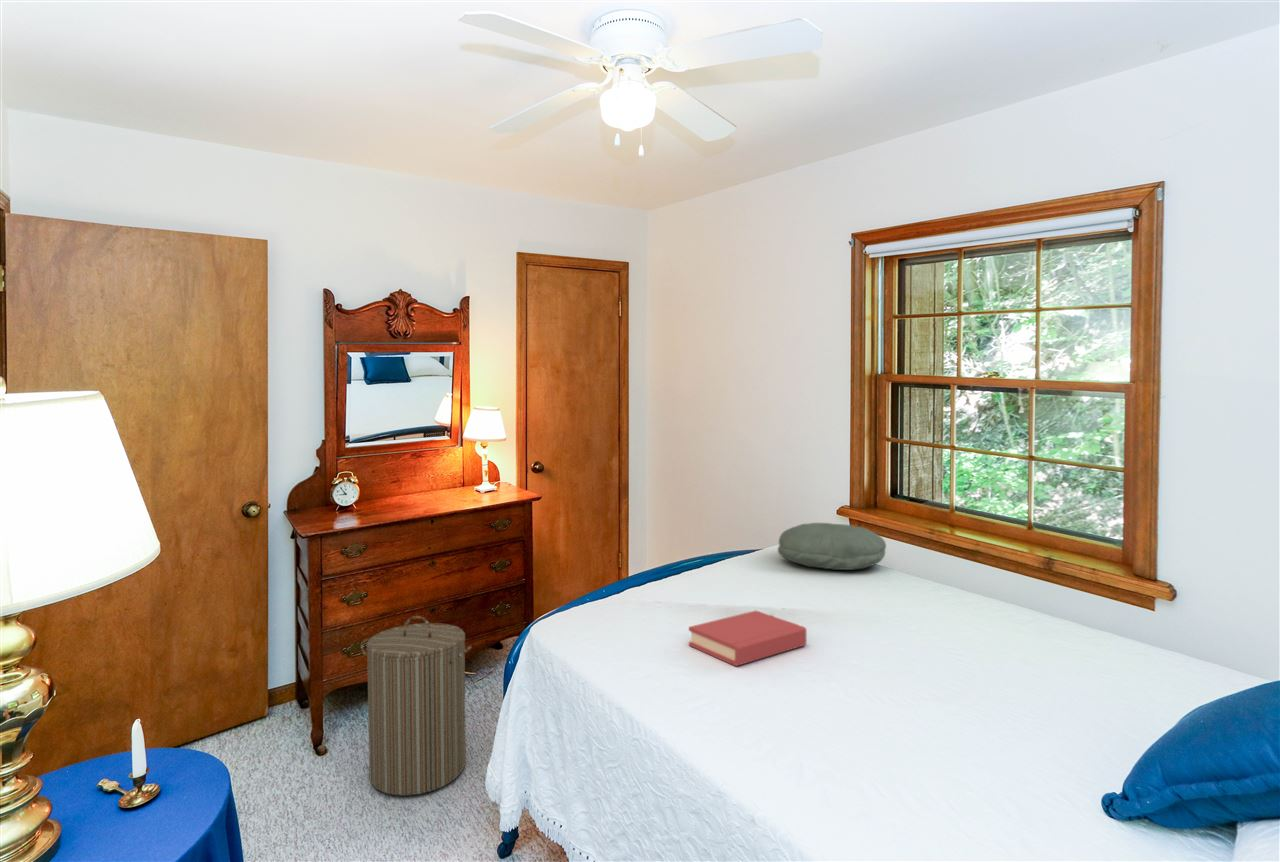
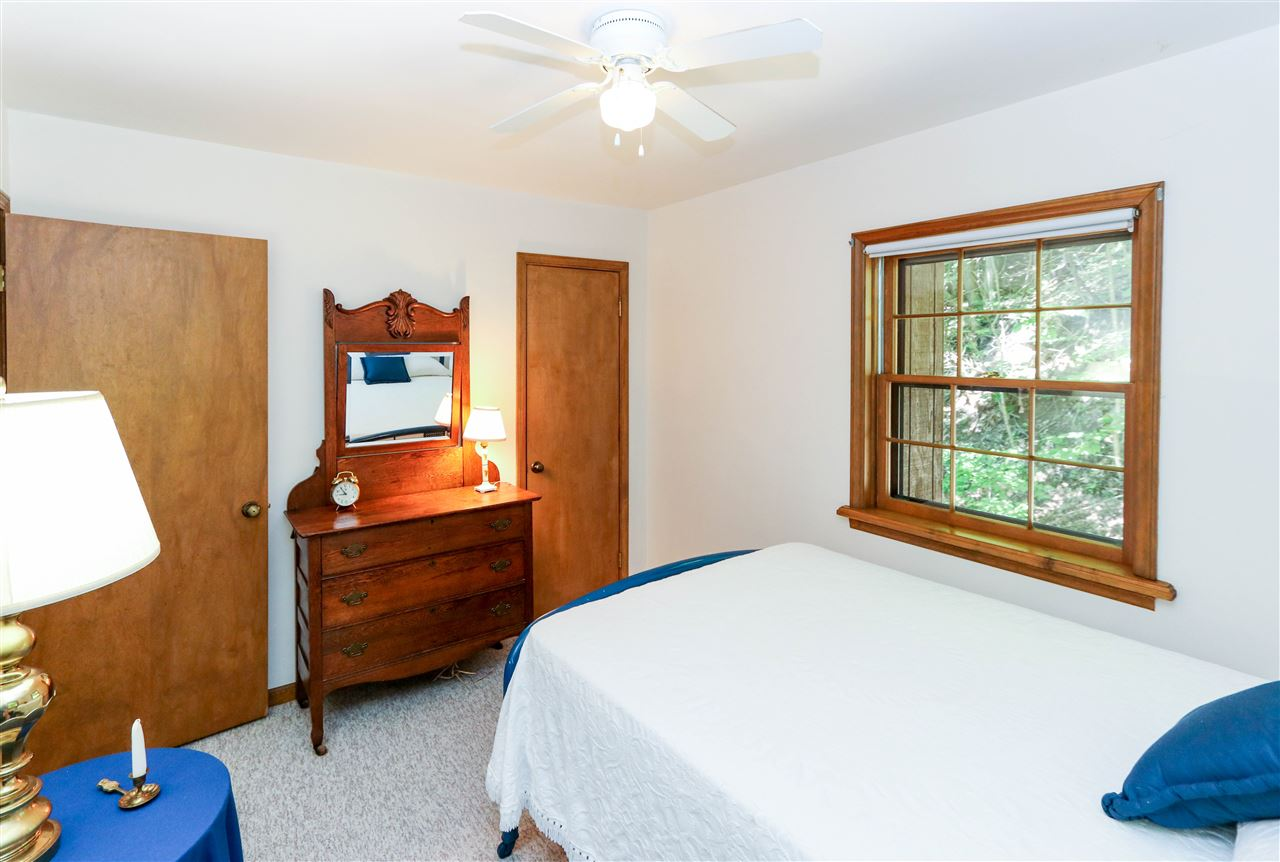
- hardback book (747, 636)
- laundry hamper (417, 693)
- pillow (830, 544)
